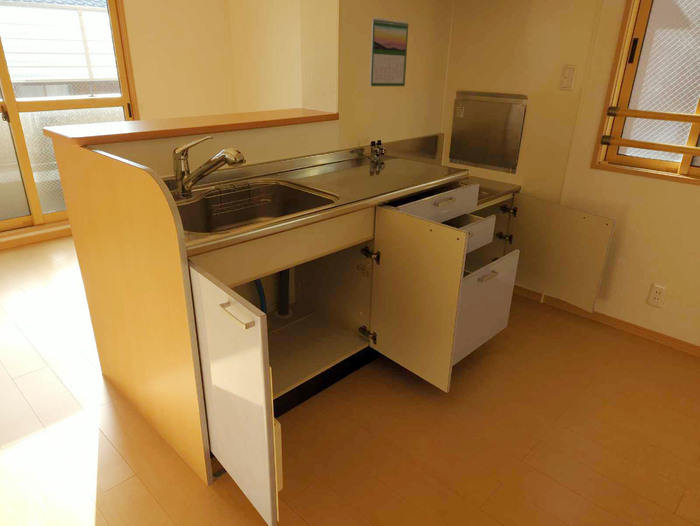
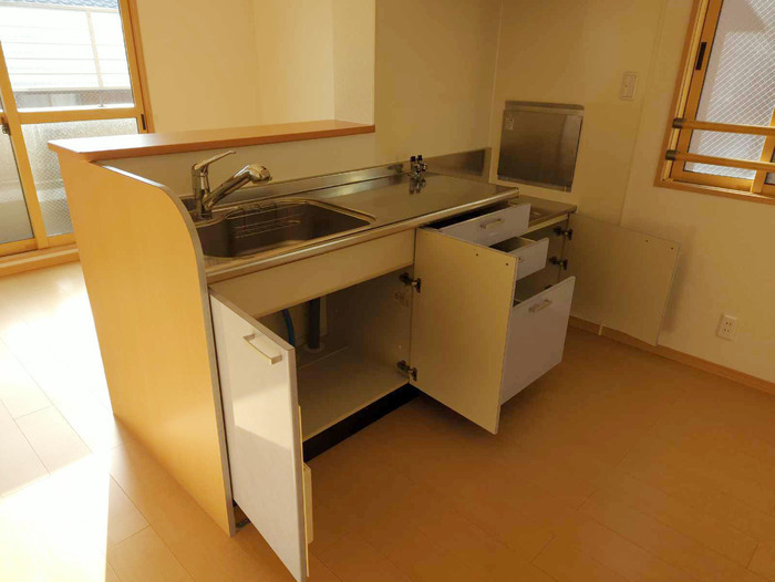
- calendar (389, 53)
